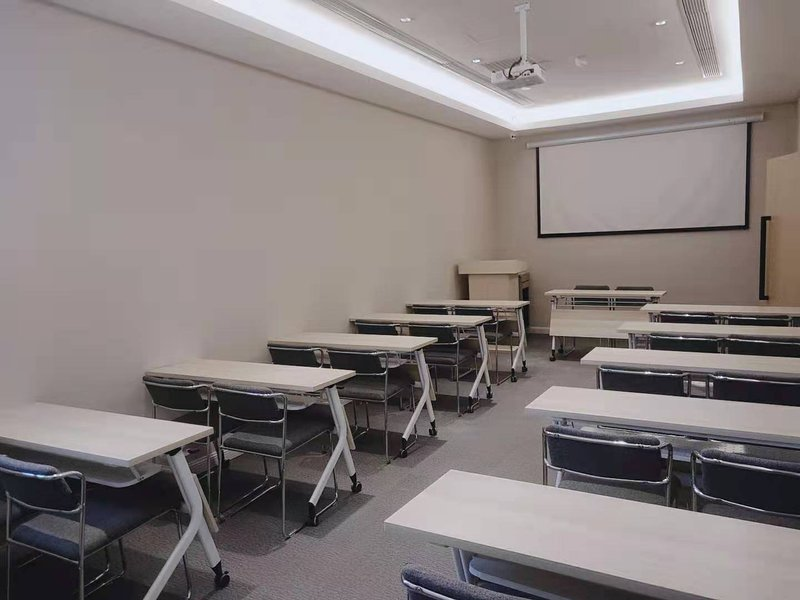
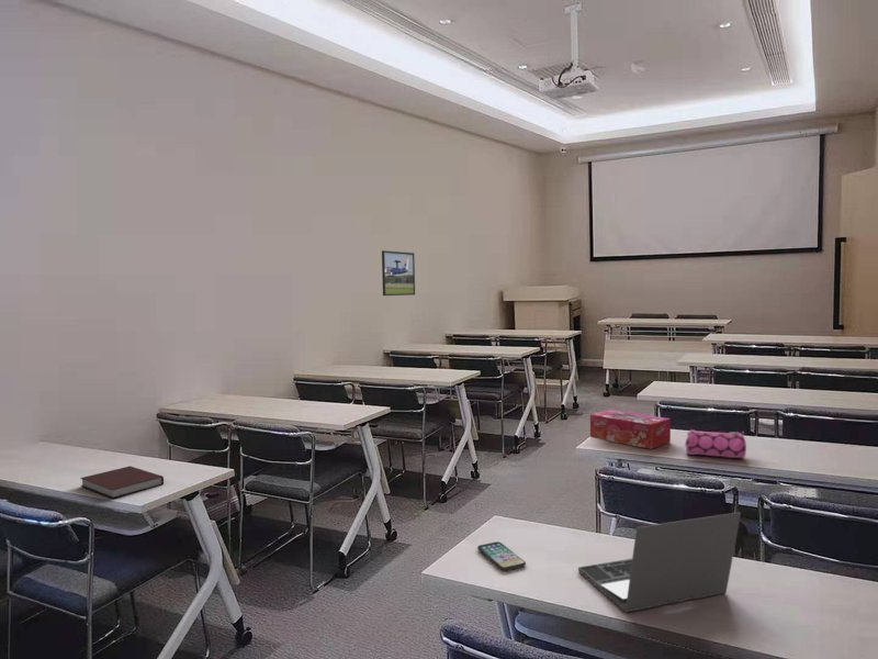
+ laptop (654, 544)
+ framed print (398, 273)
+ notebook (122, 481)
+ smartphone (500, 555)
+ tissue box (629, 427)
+ pencil case (714, 443)
